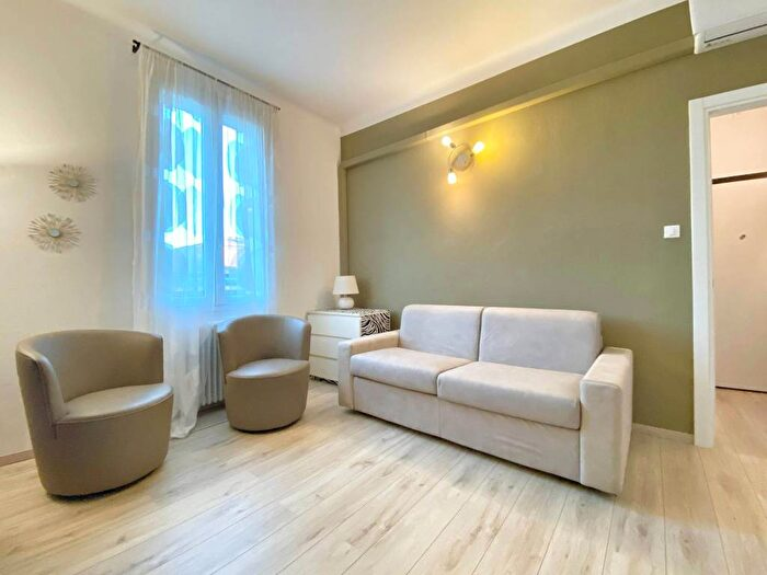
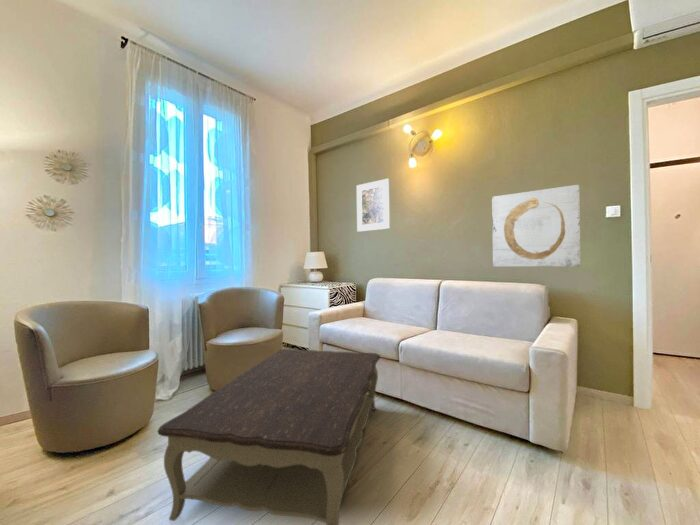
+ wall art (533, 229)
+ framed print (372, 206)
+ coffee table (300, 414)
